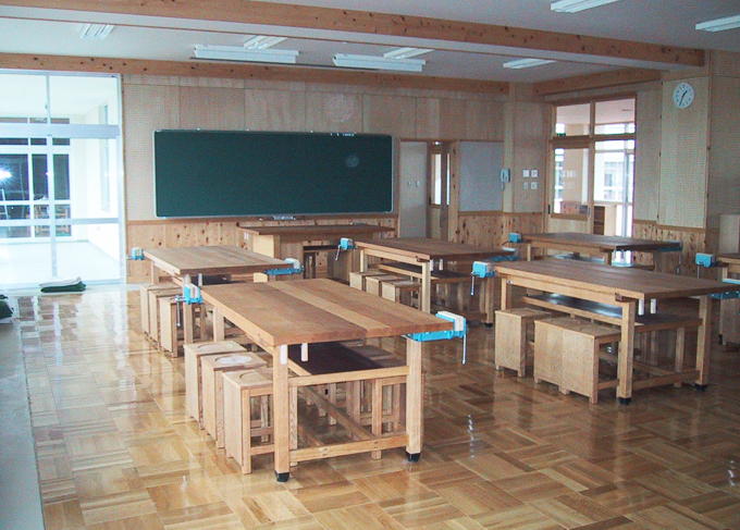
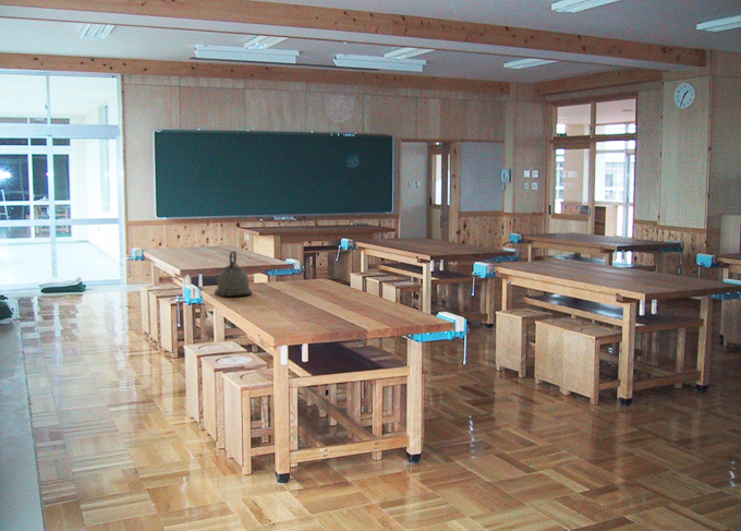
+ kettle (232, 273)
